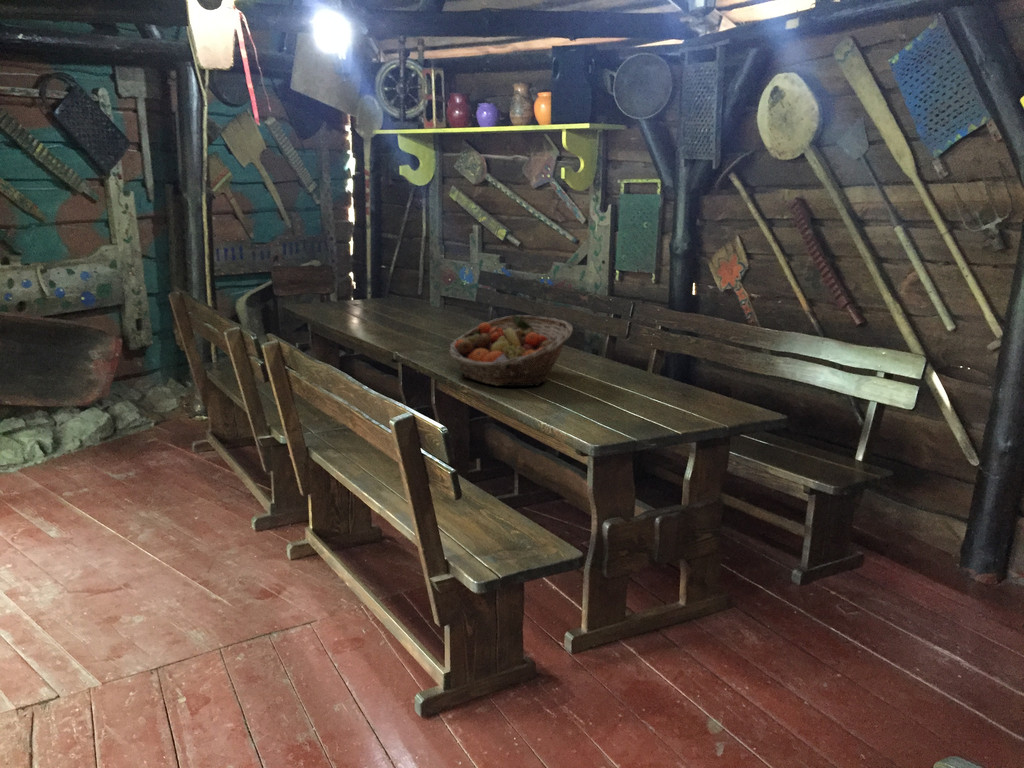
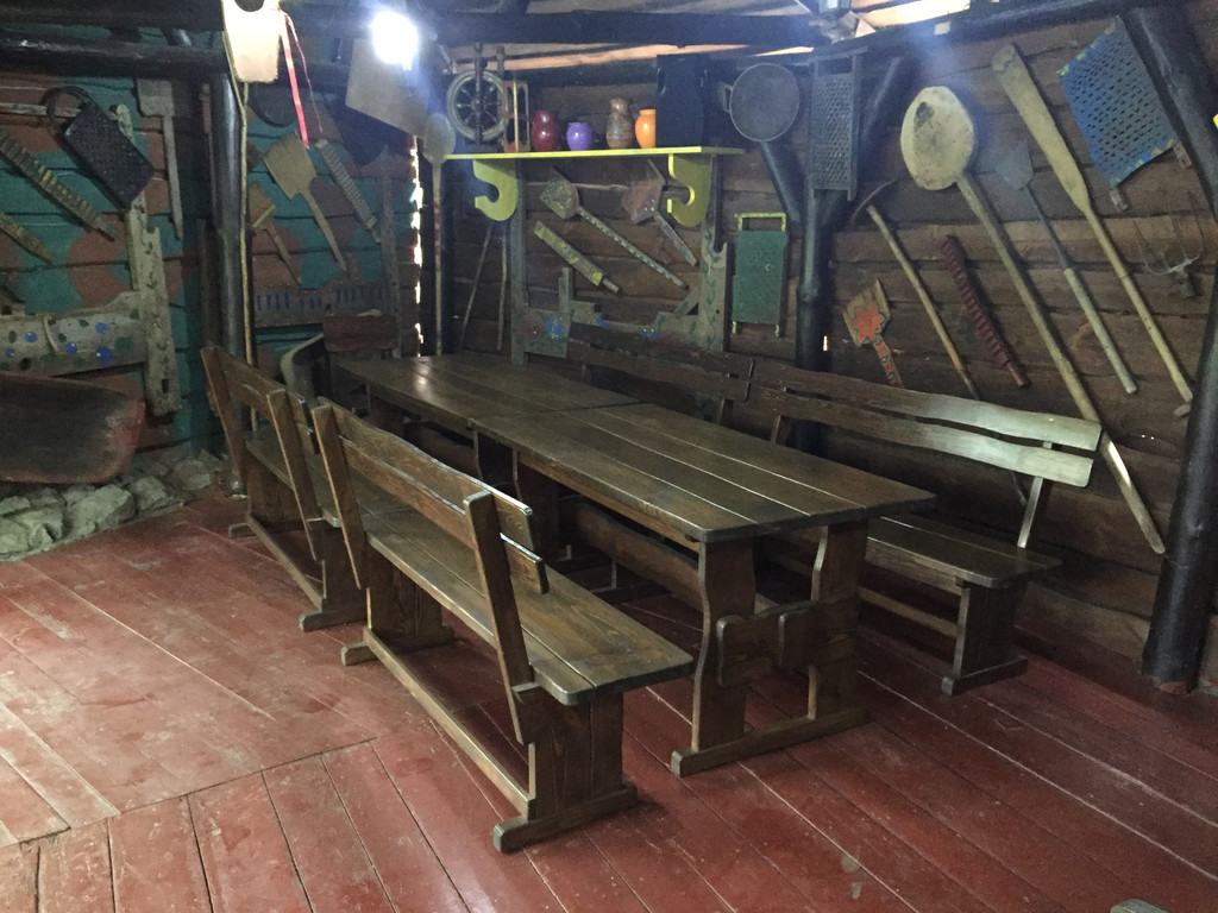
- fruit basket (510, 349)
